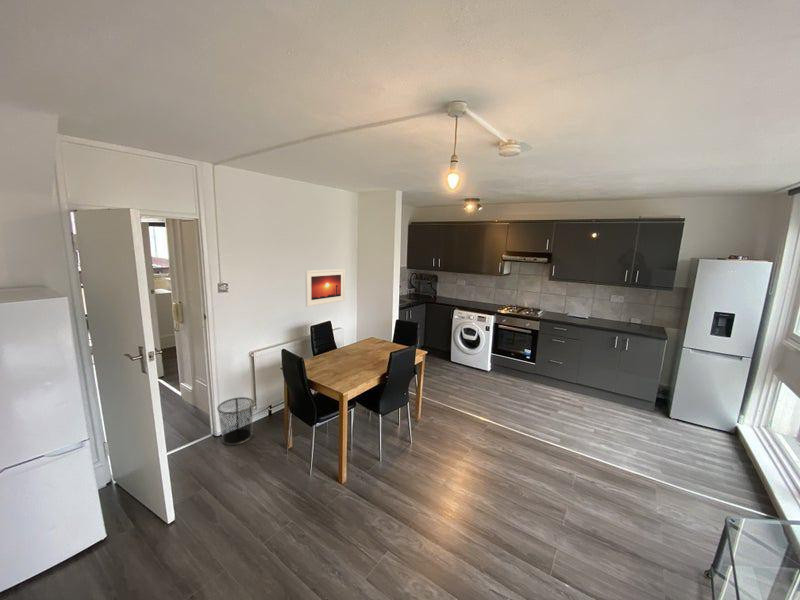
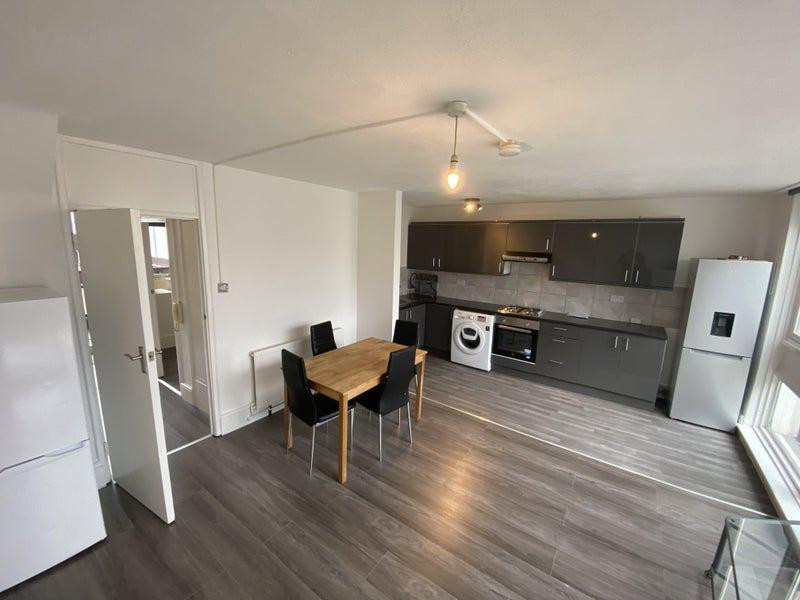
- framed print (326, 286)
- waste bin (237, 420)
